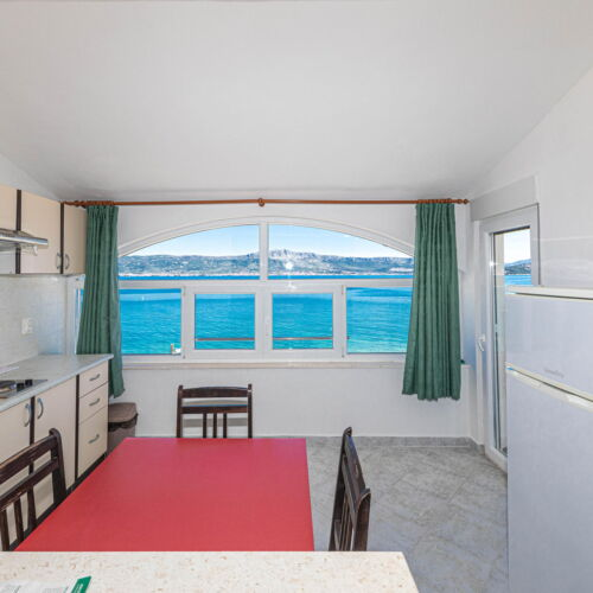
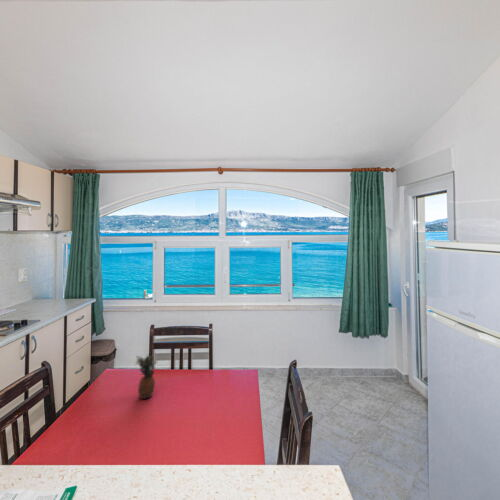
+ fruit (144, 374)
